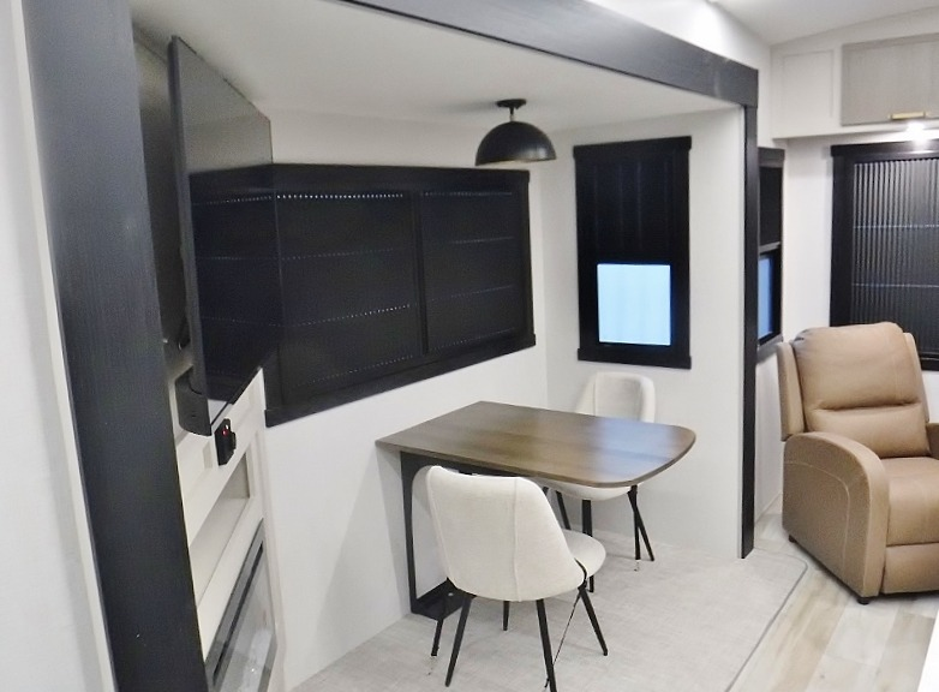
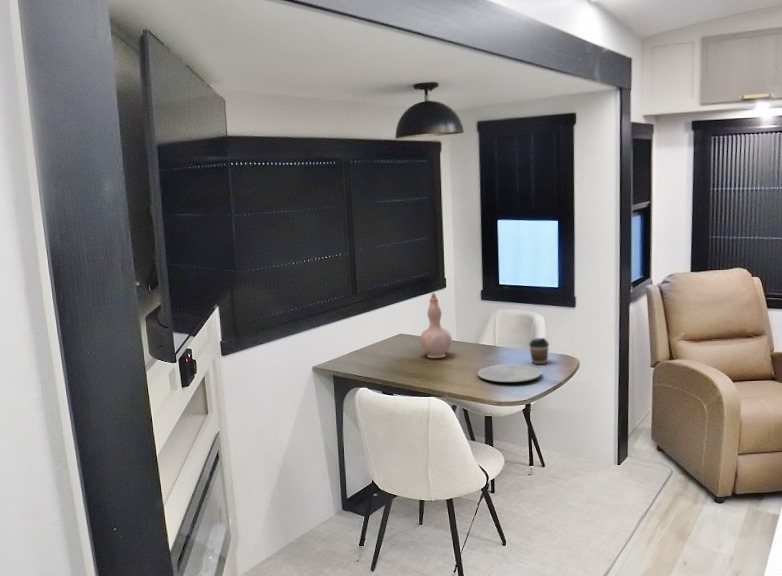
+ coffee cup (539, 350)
+ plate (509, 373)
+ vase (435, 324)
